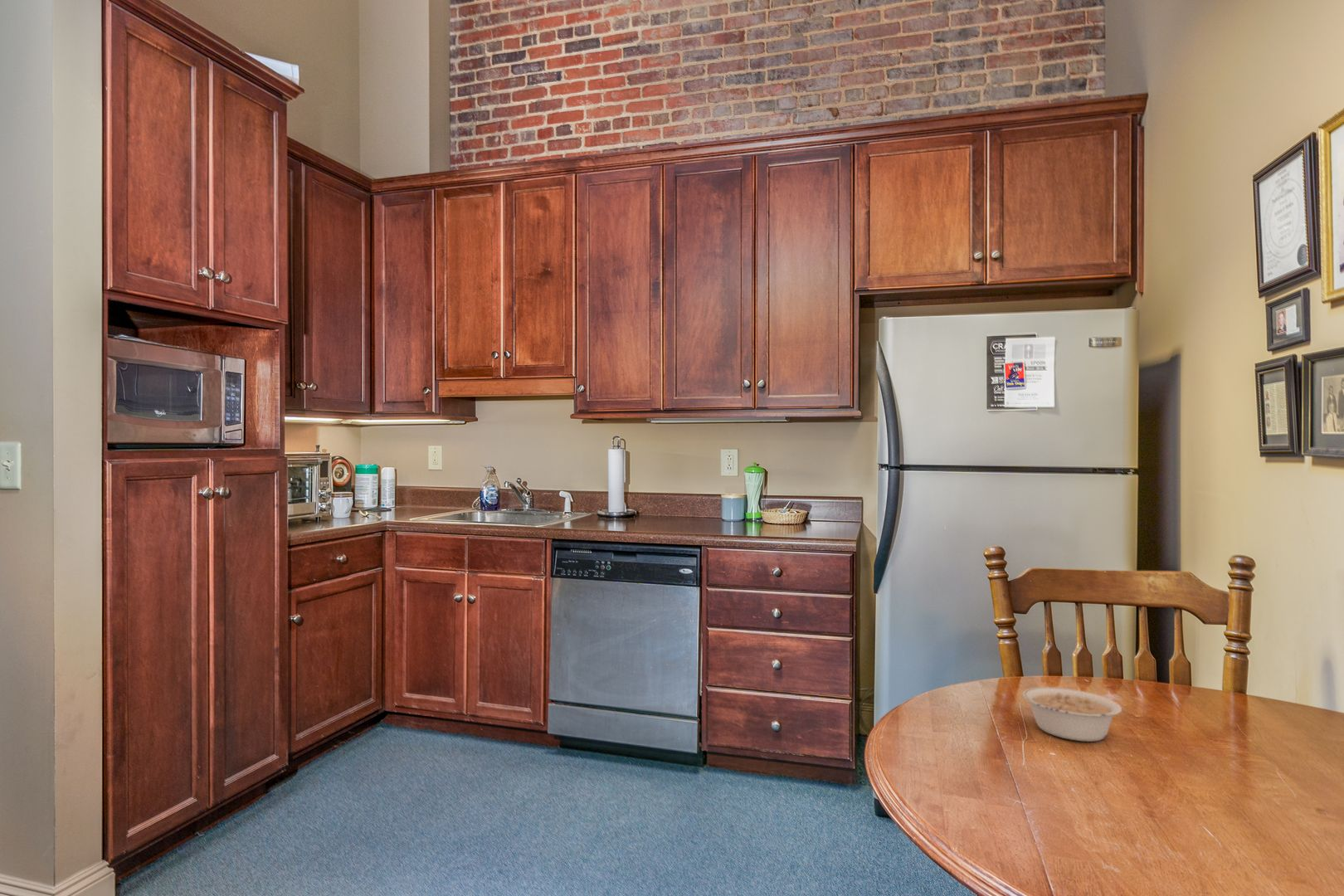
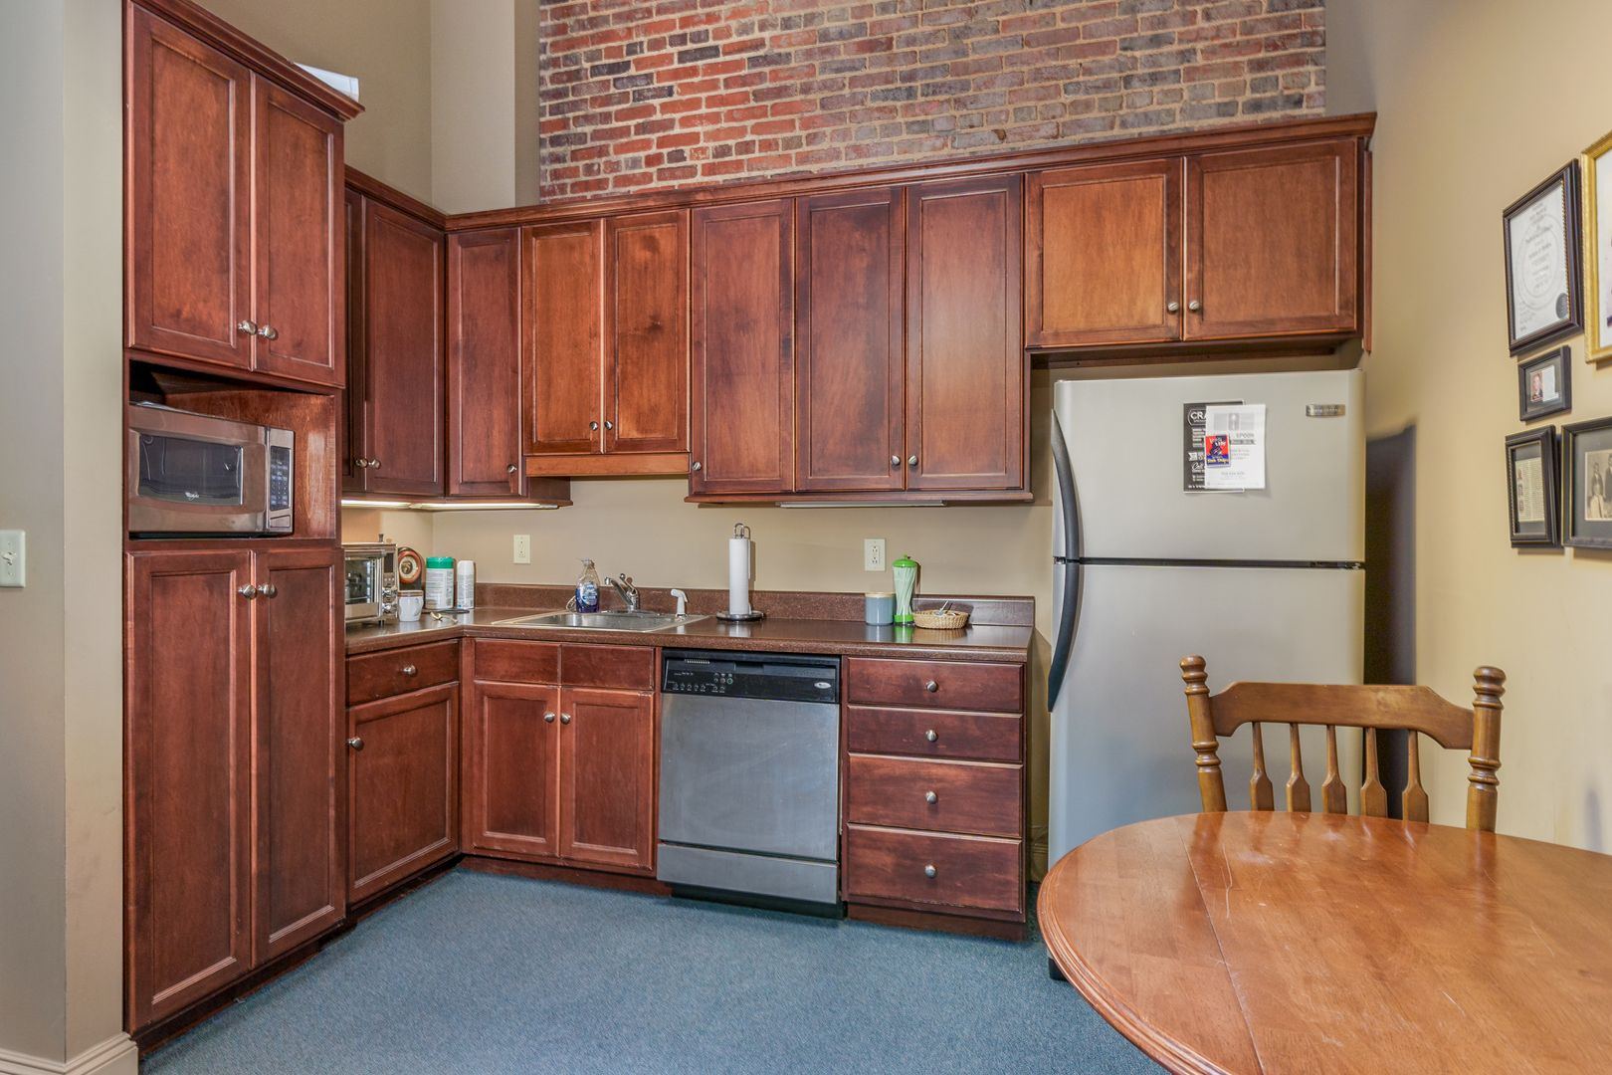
- legume (1074, 713)
